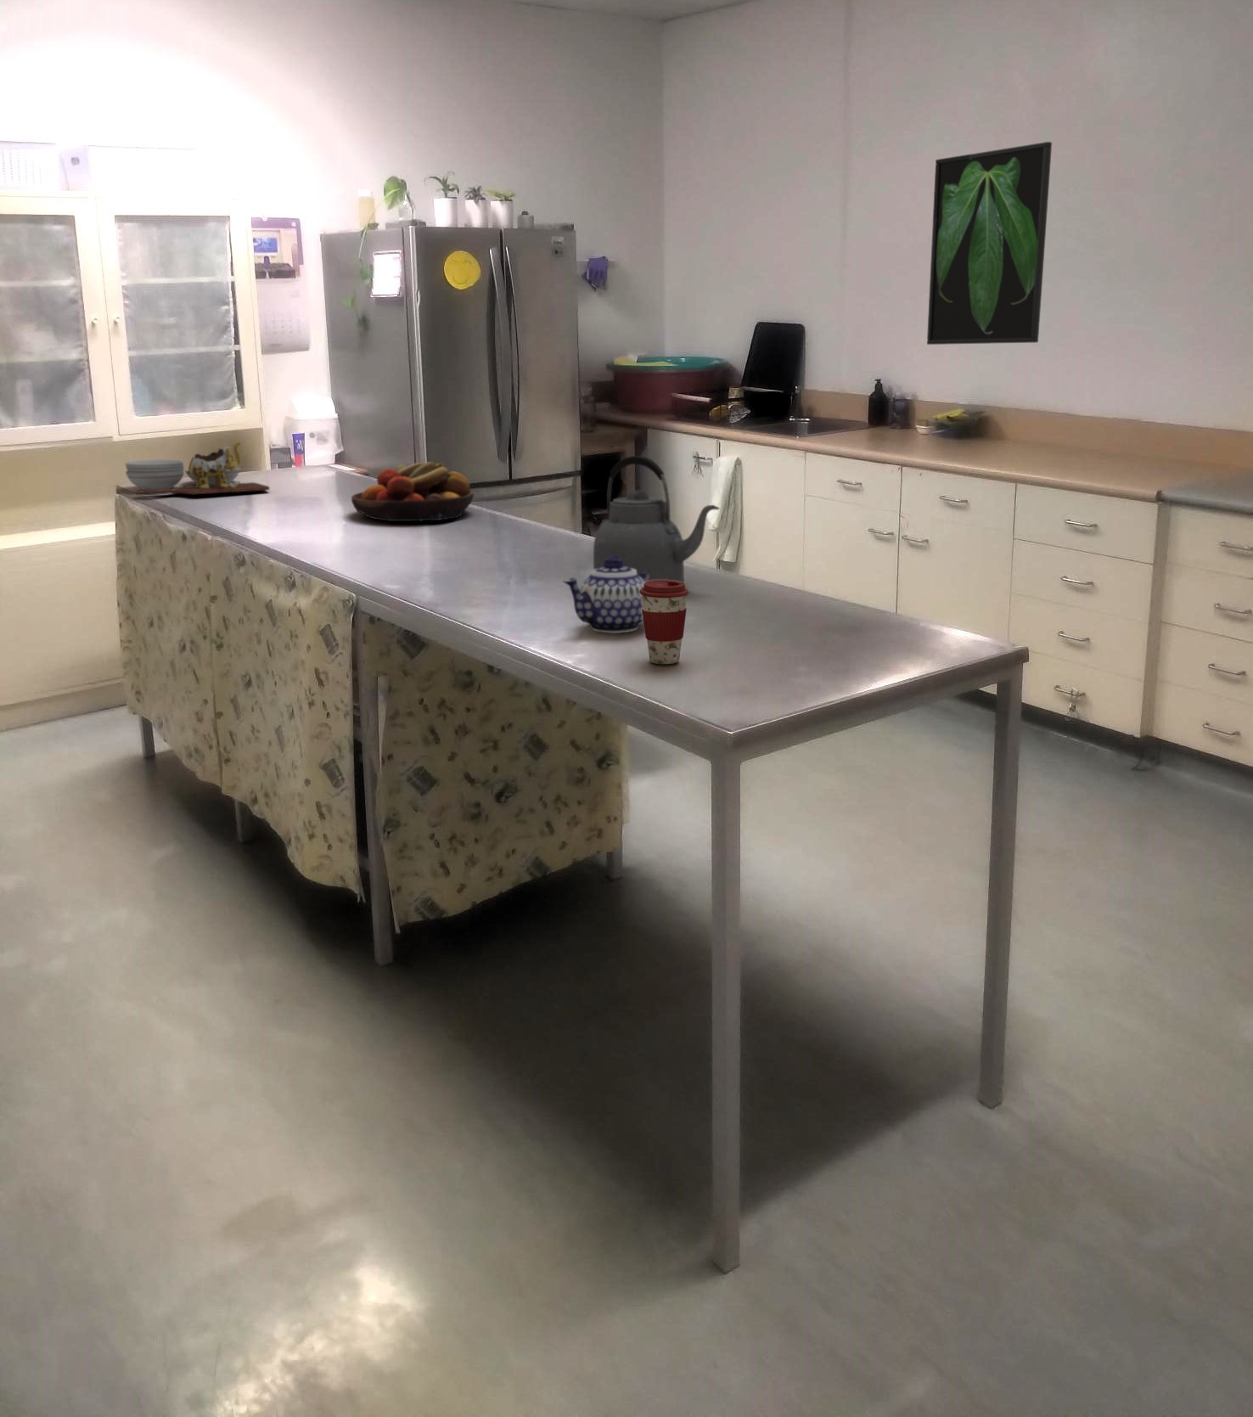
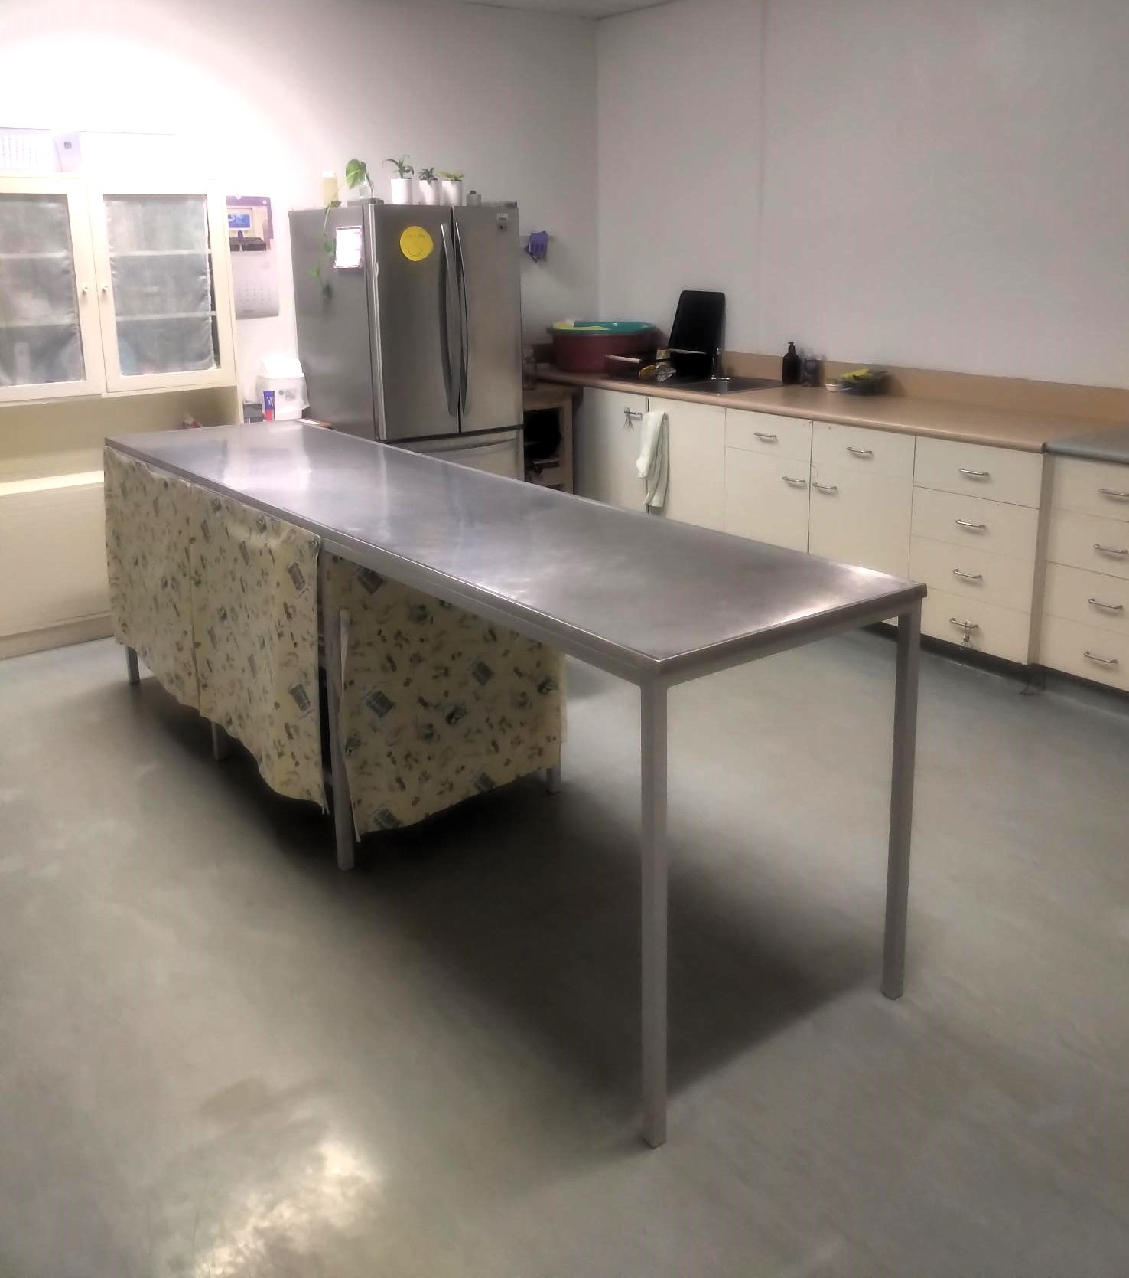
- kettle (657, 524)
- teapot (612, 592)
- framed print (986, 249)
- fruit bowl (411, 488)
- cutting board (195, 465)
- coffee cup (664, 621)
